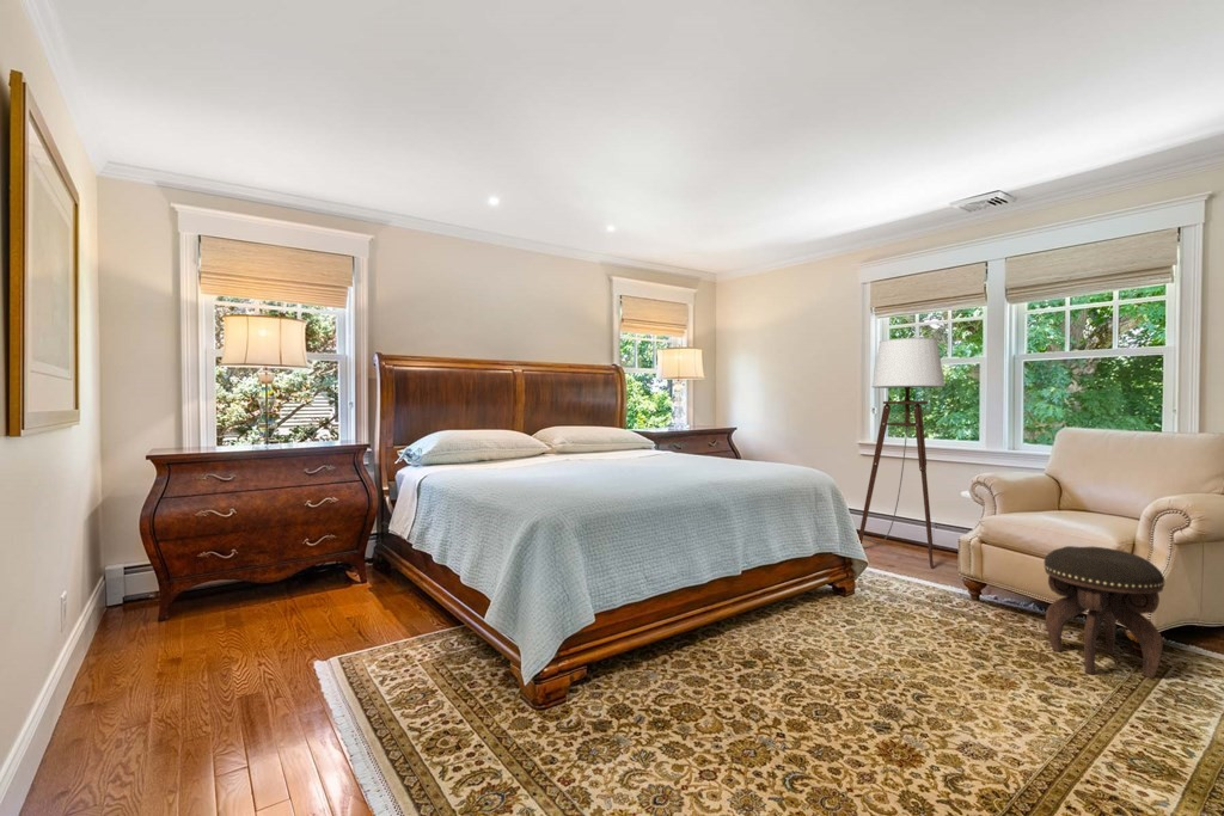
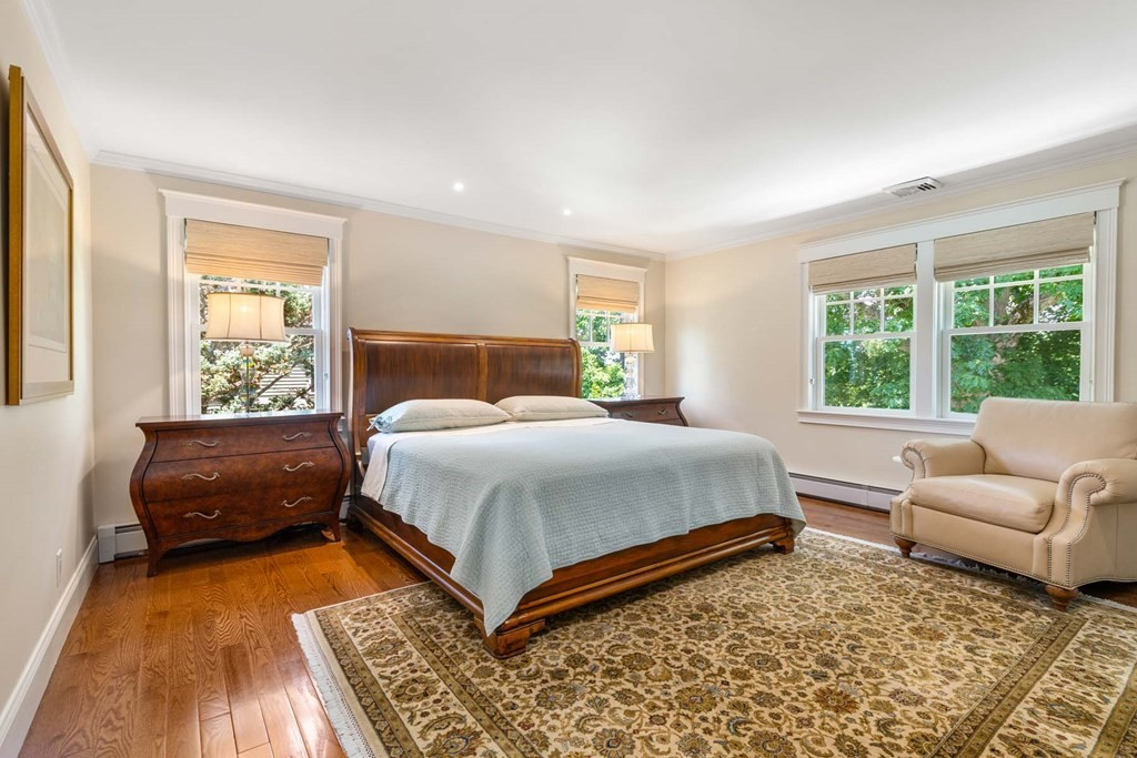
- floor lamp (904, 449)
- footstool (1100, 607)
